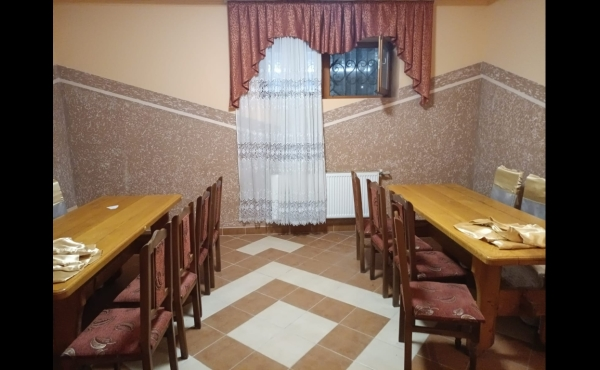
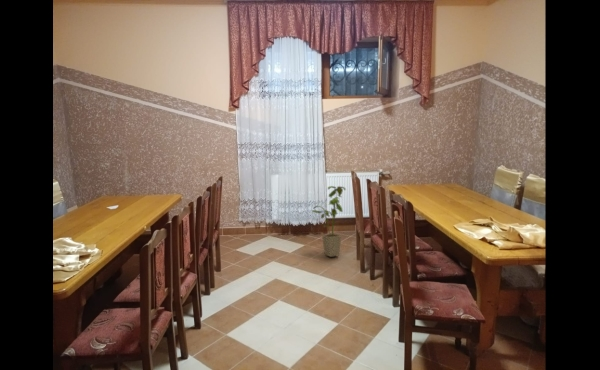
+ house plant (332, 221)
